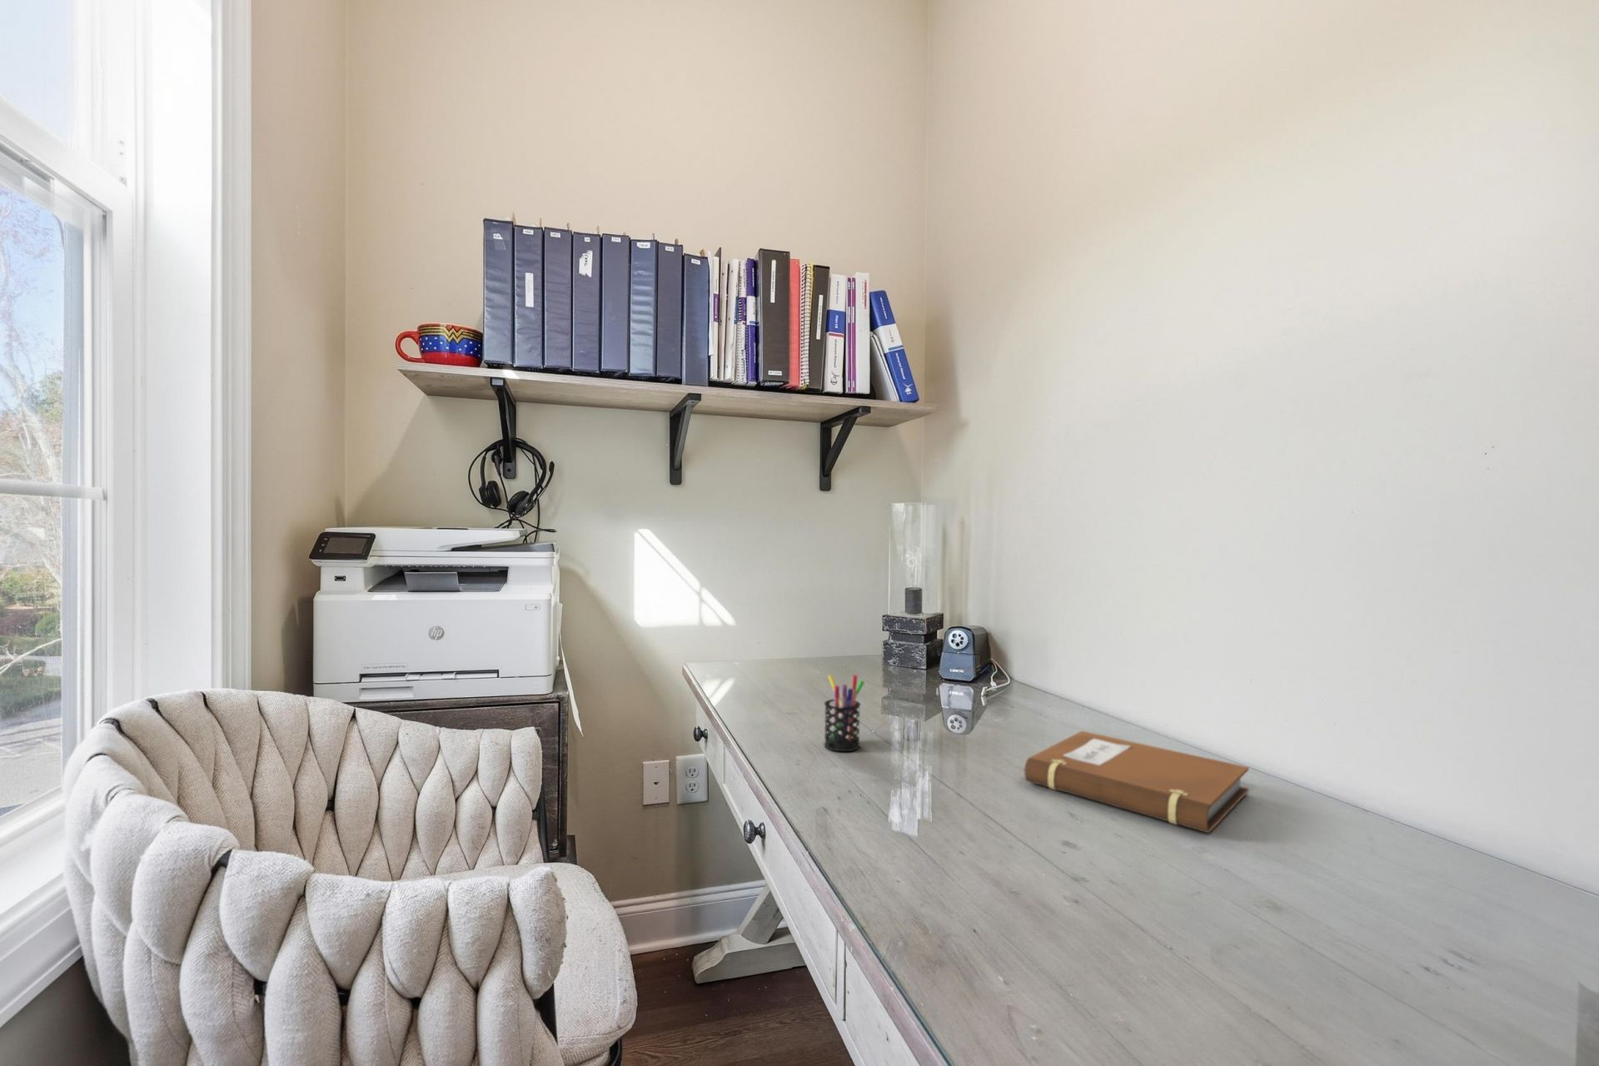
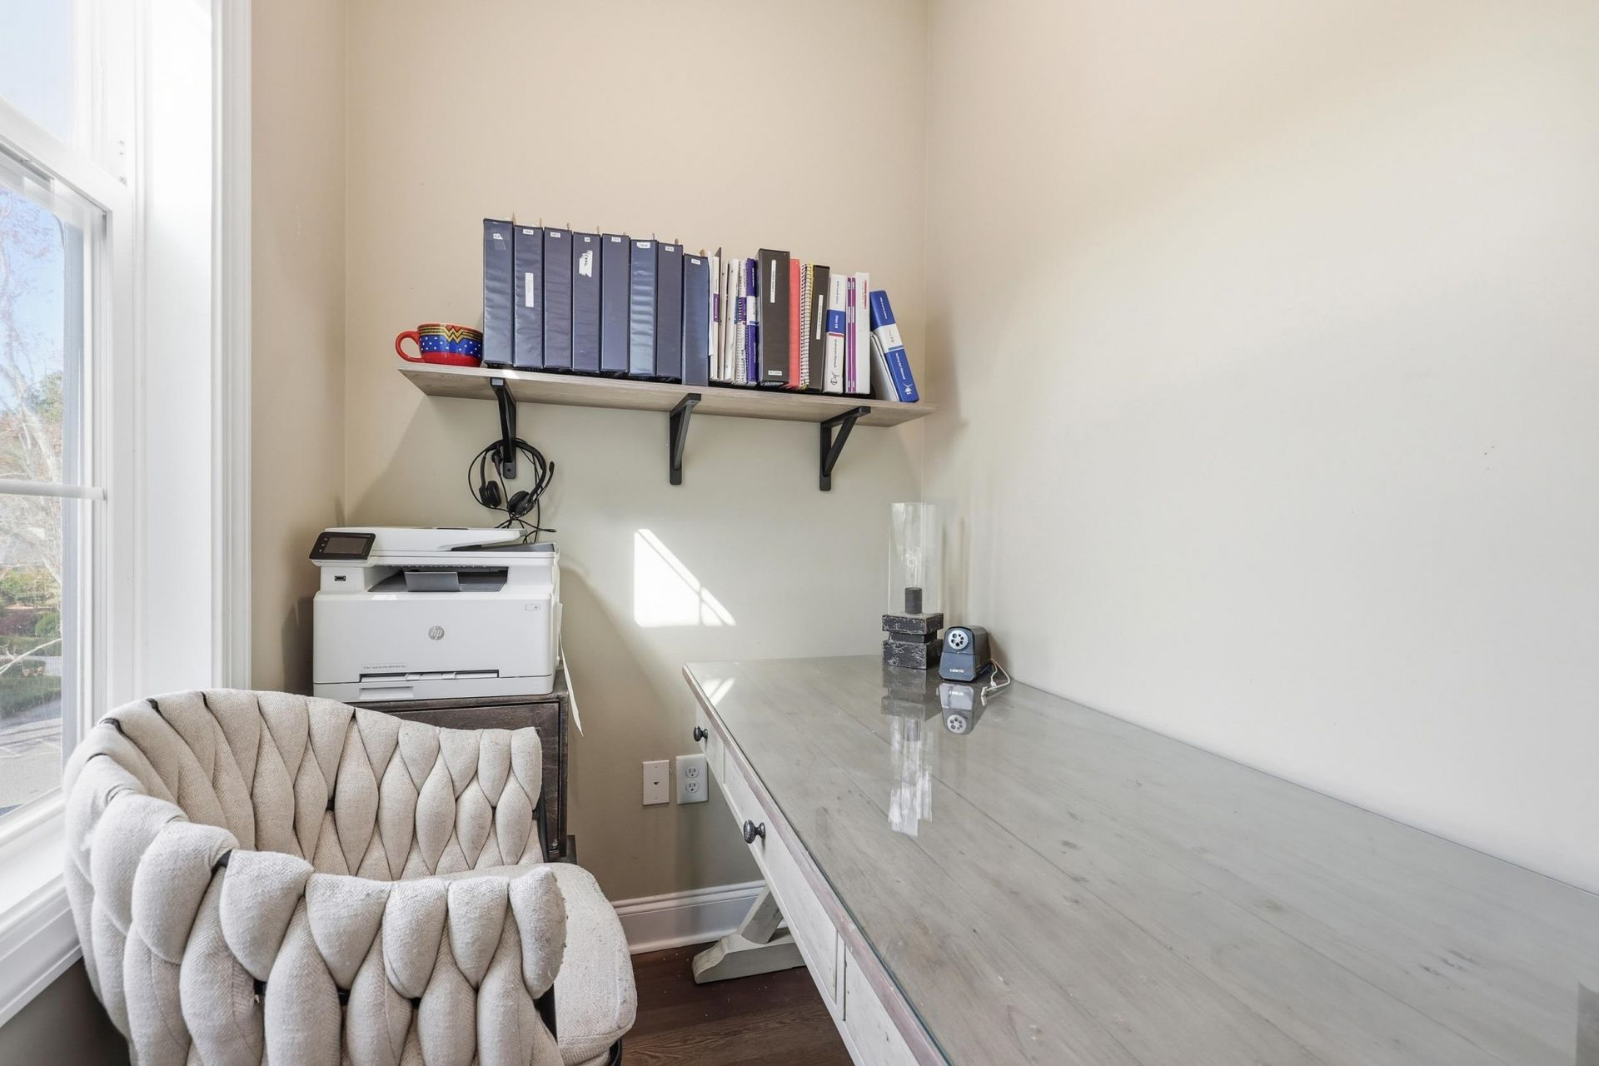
- pen holder (846, 708)
- notebook (1129, 773)
